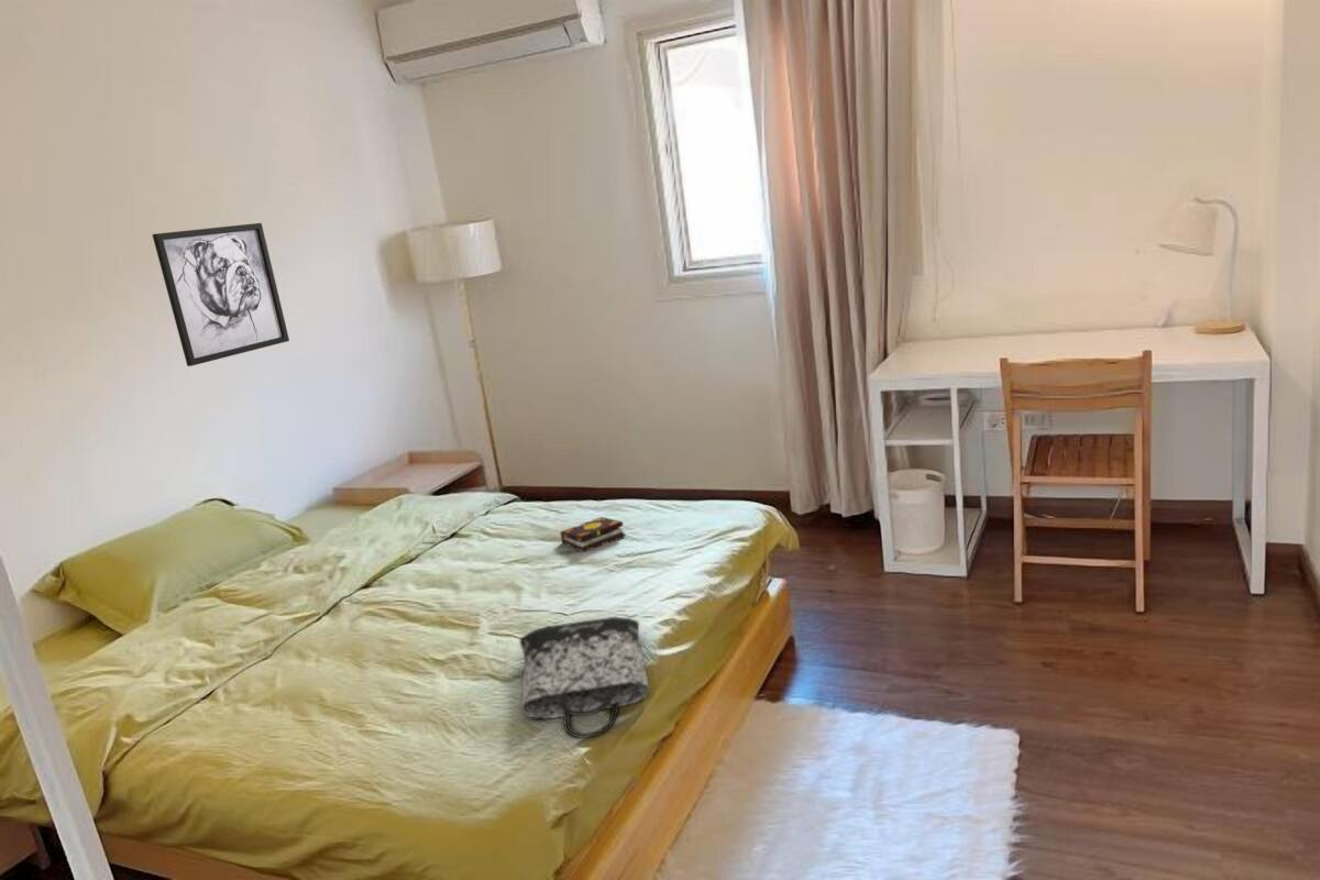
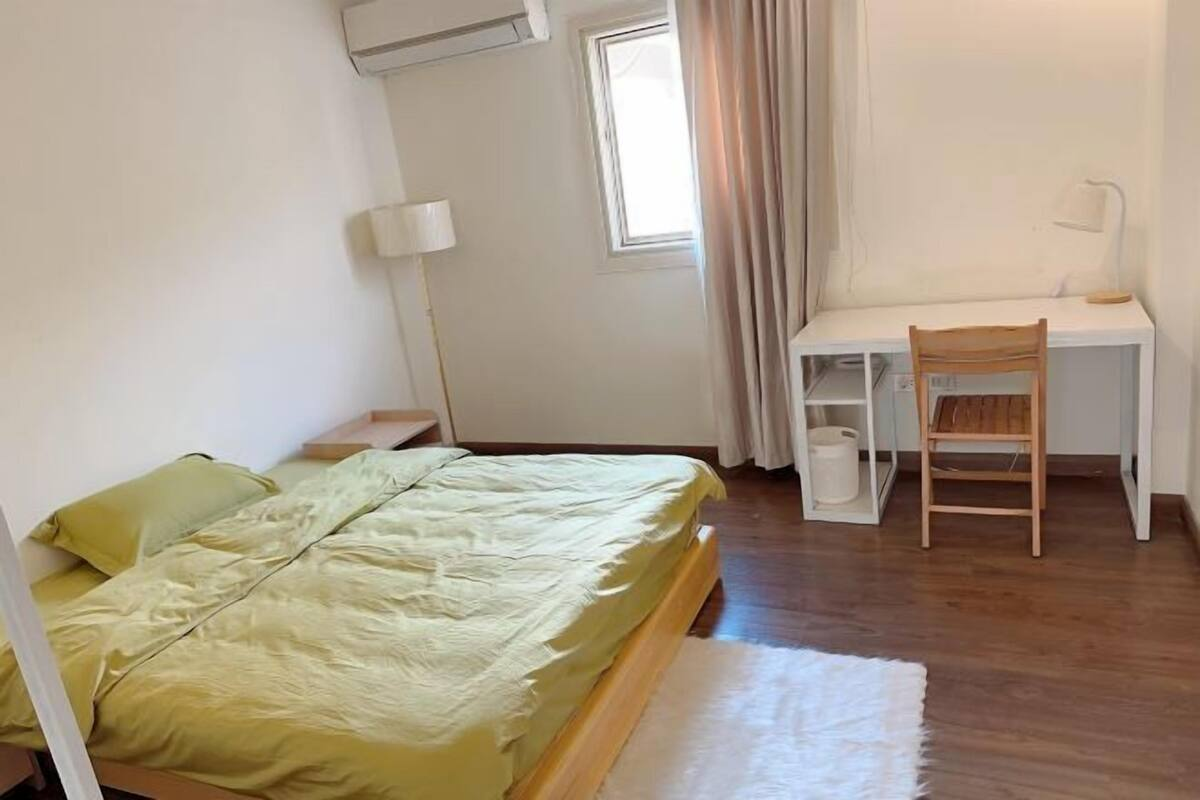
- tote bag (582, 670)
- book (592, 532)
- wall art (226, 292)
